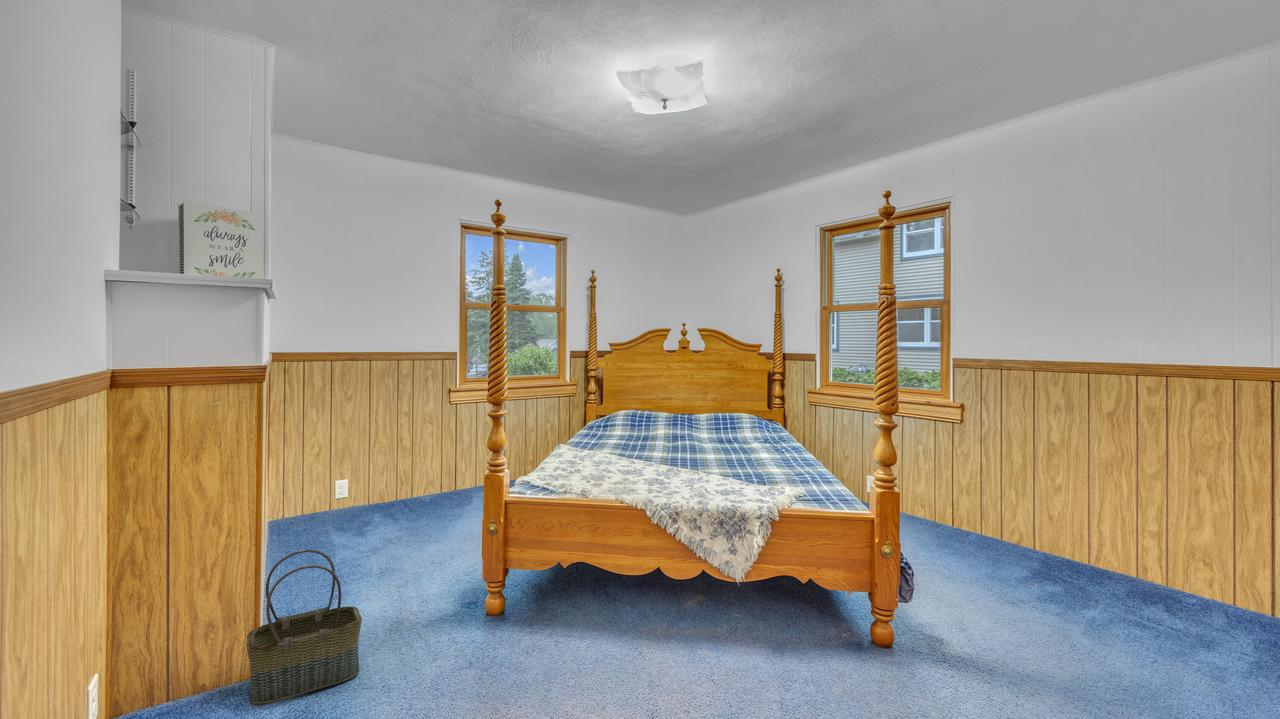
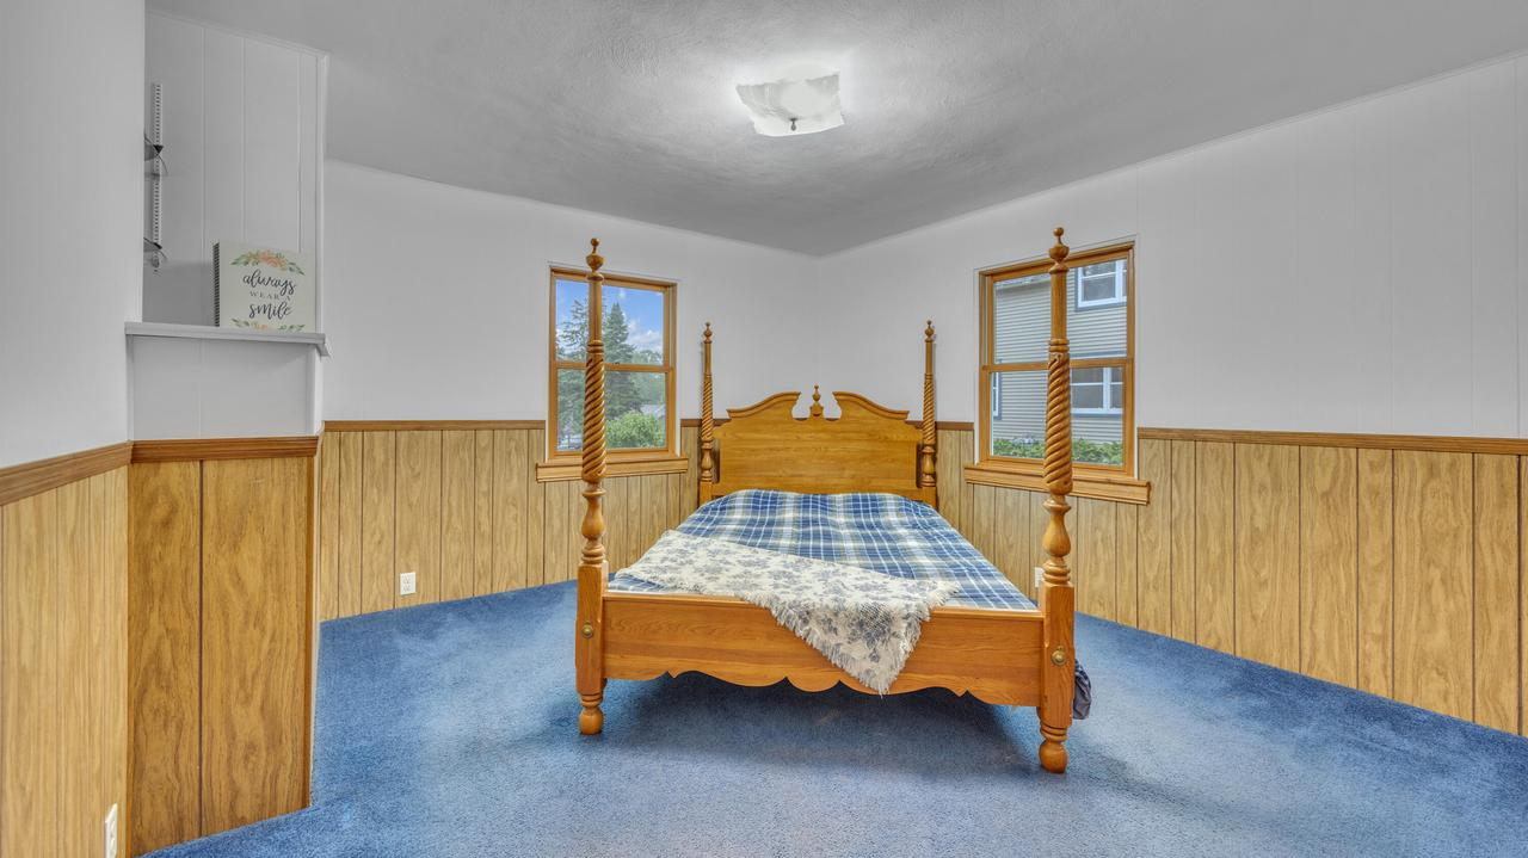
- basket (306, 619)
